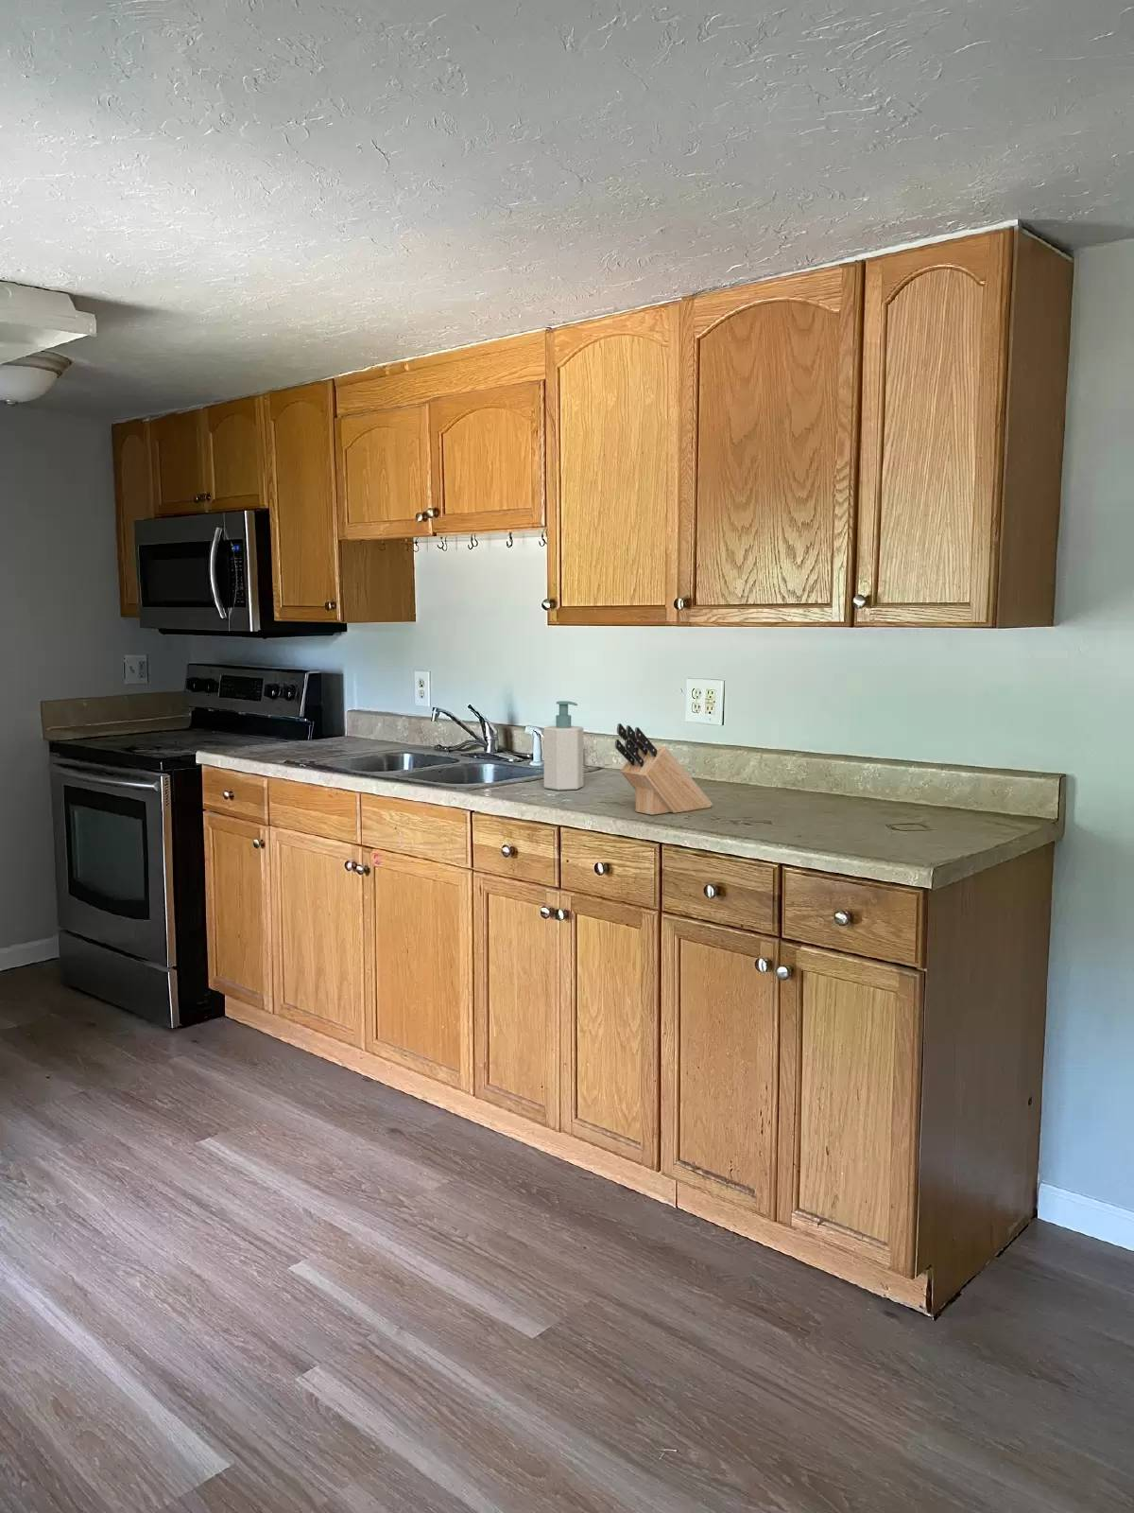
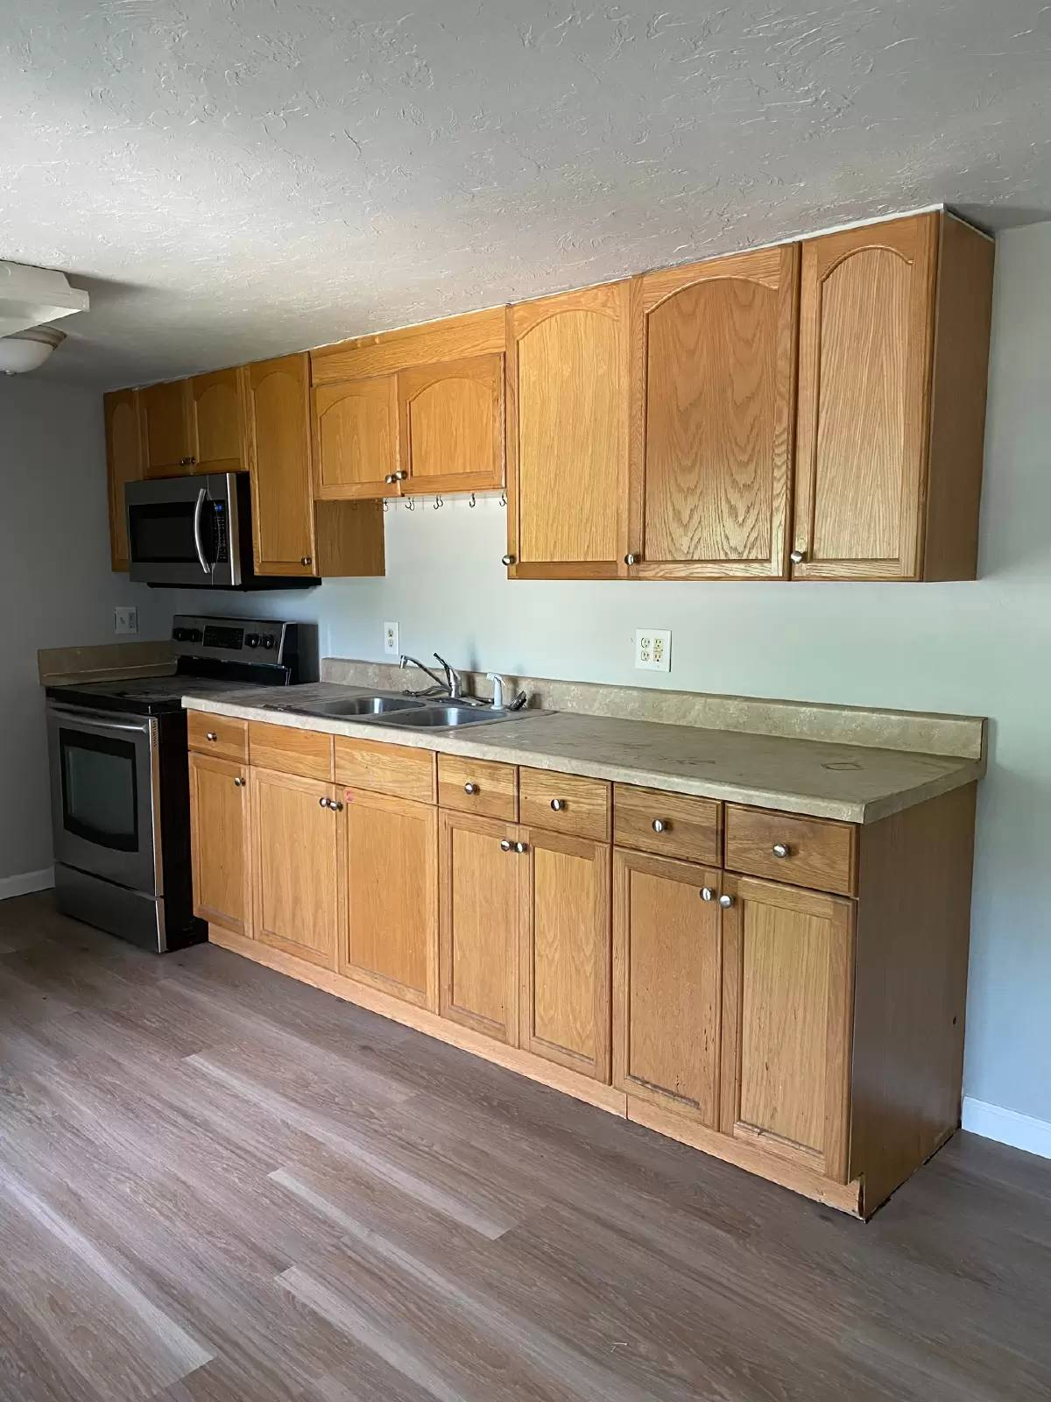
- knife block (661, 766)
- soap bottle (563, 745)
